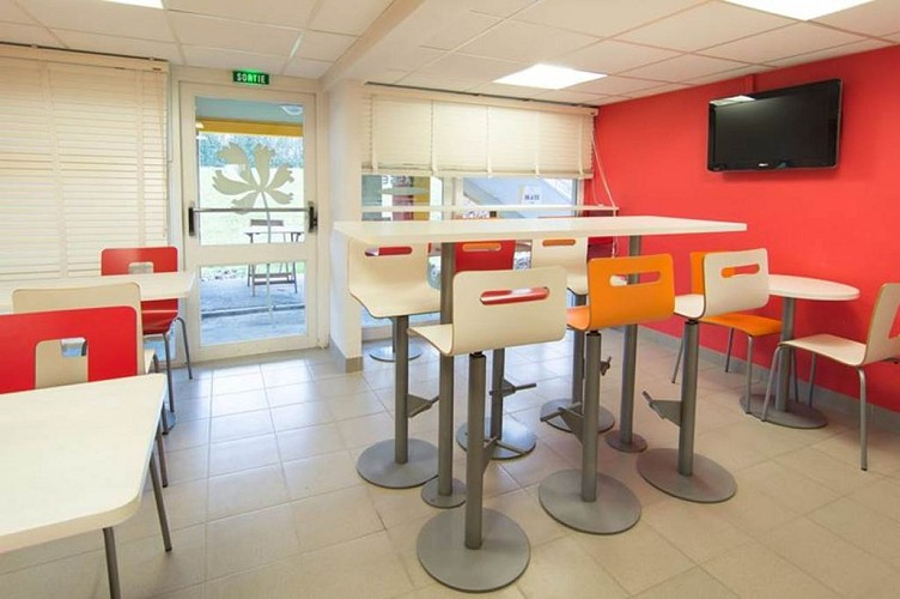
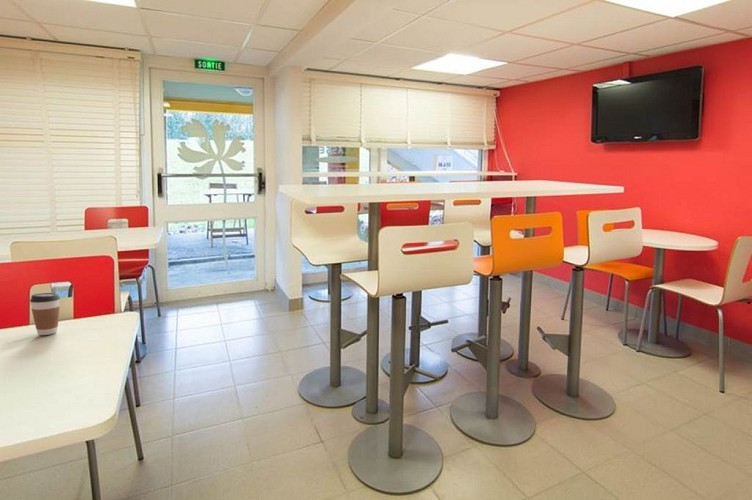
+ coffee cup (46, 313)
